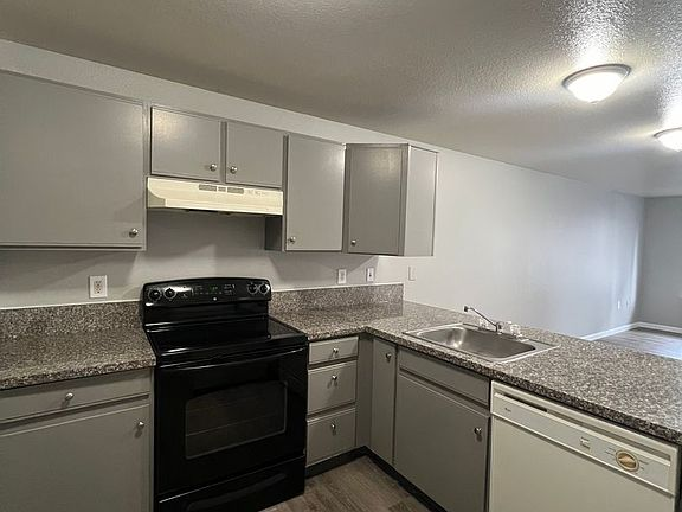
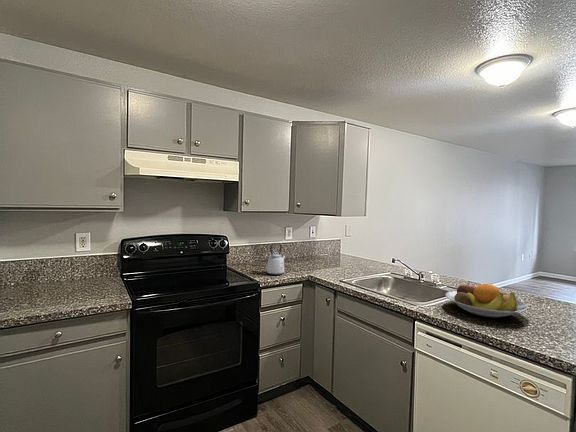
+ kettle (277, 258)
+ fruit bowl (484, 296)
